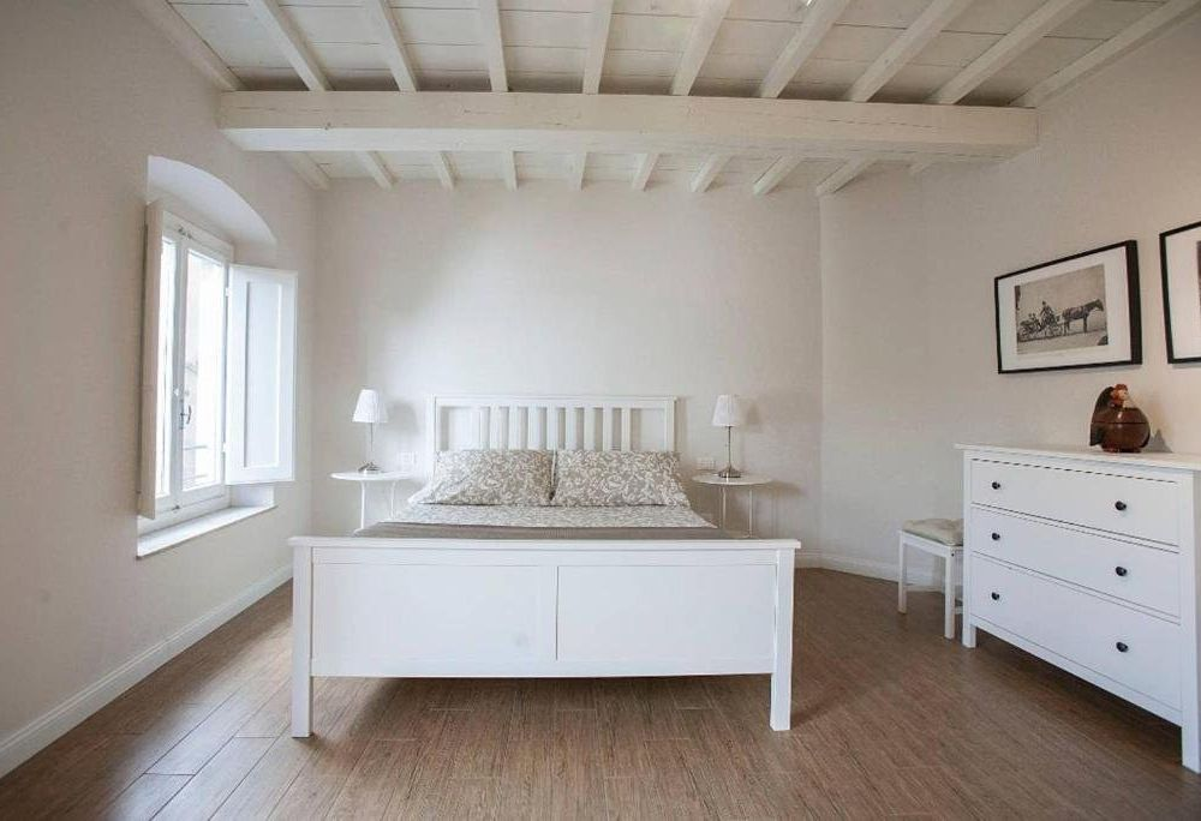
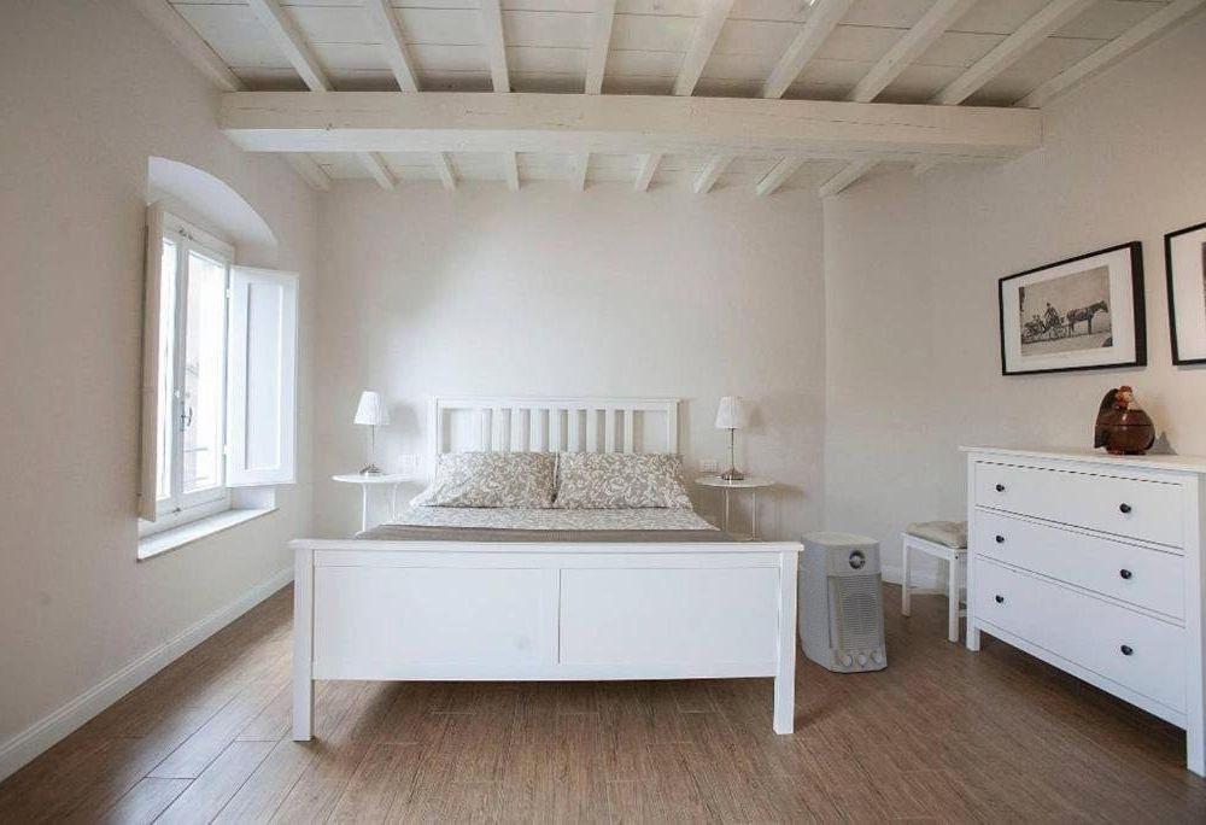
+ air purifier (838, 596)
